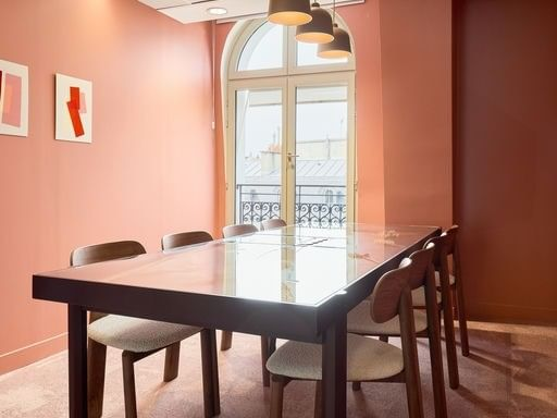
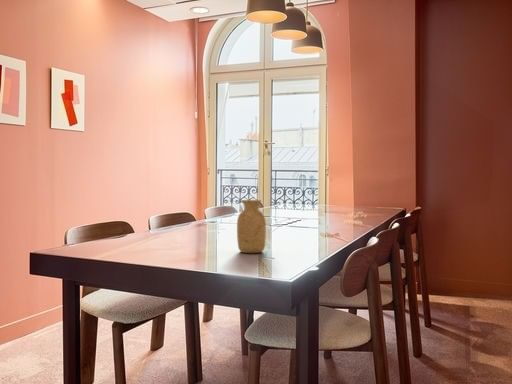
+ vase (251, 225)
